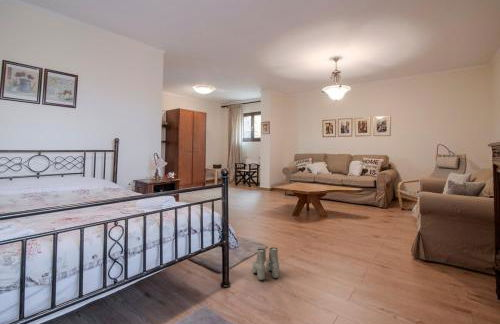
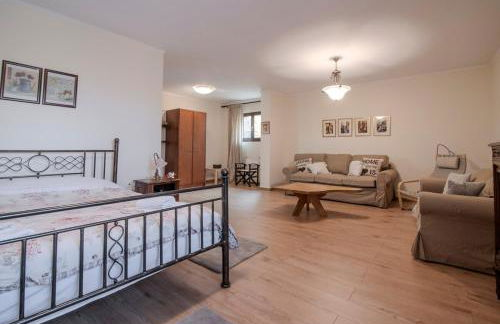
- boots (265, 259)
